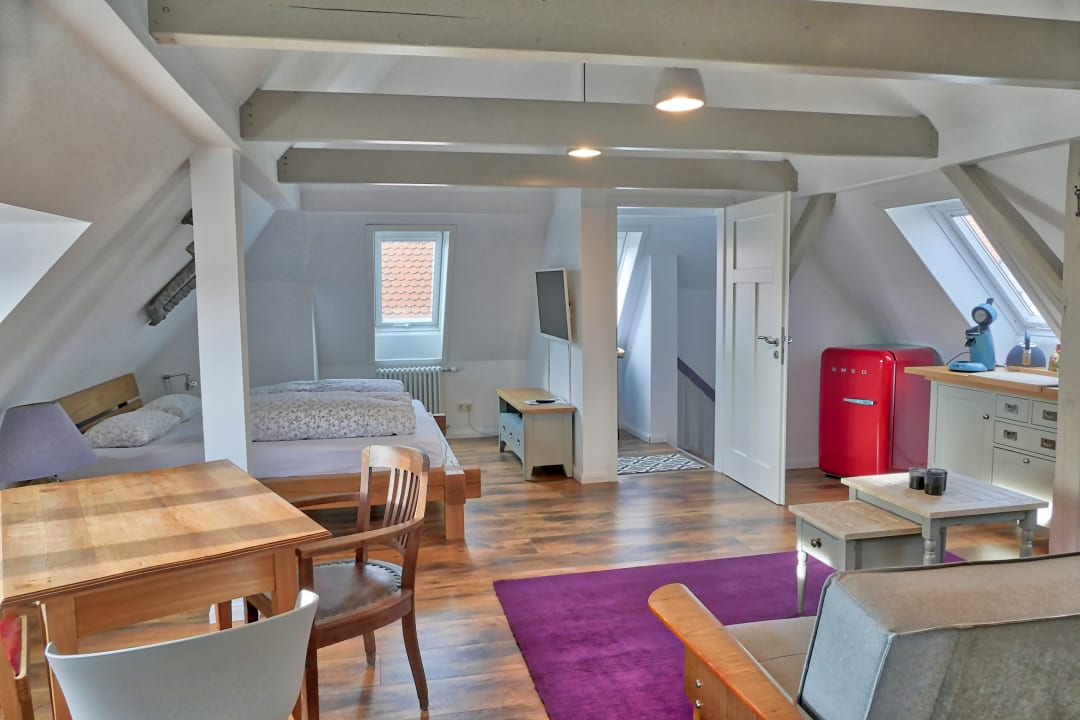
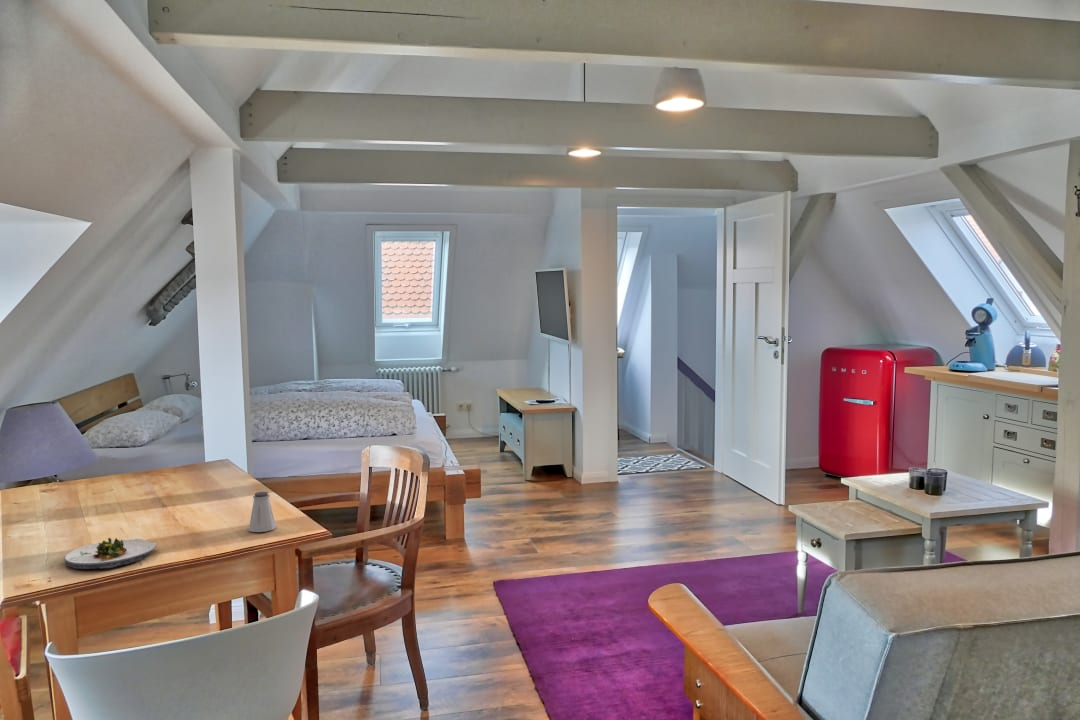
+ salad plate (110, 547)
+ saltshaker (261, 510)
